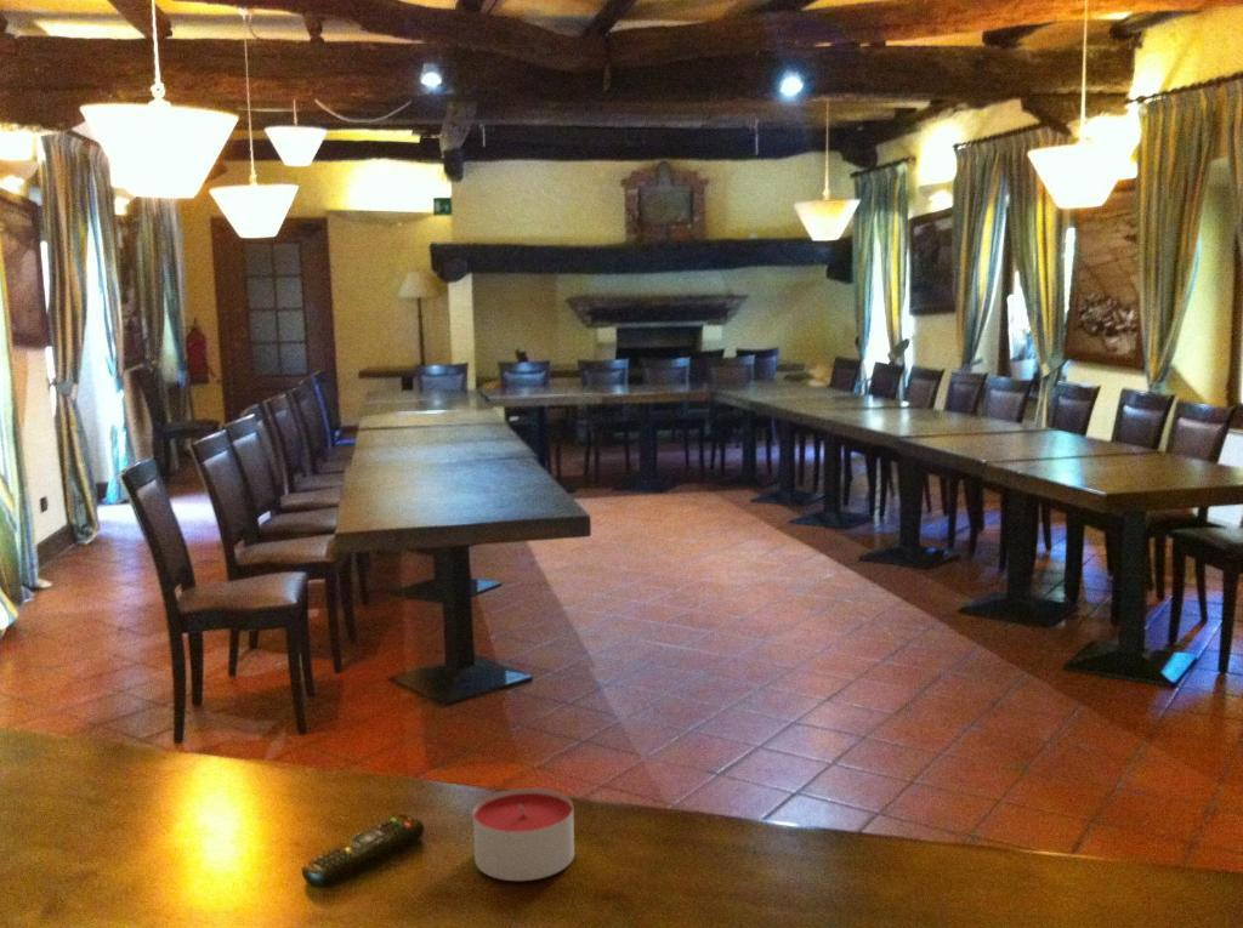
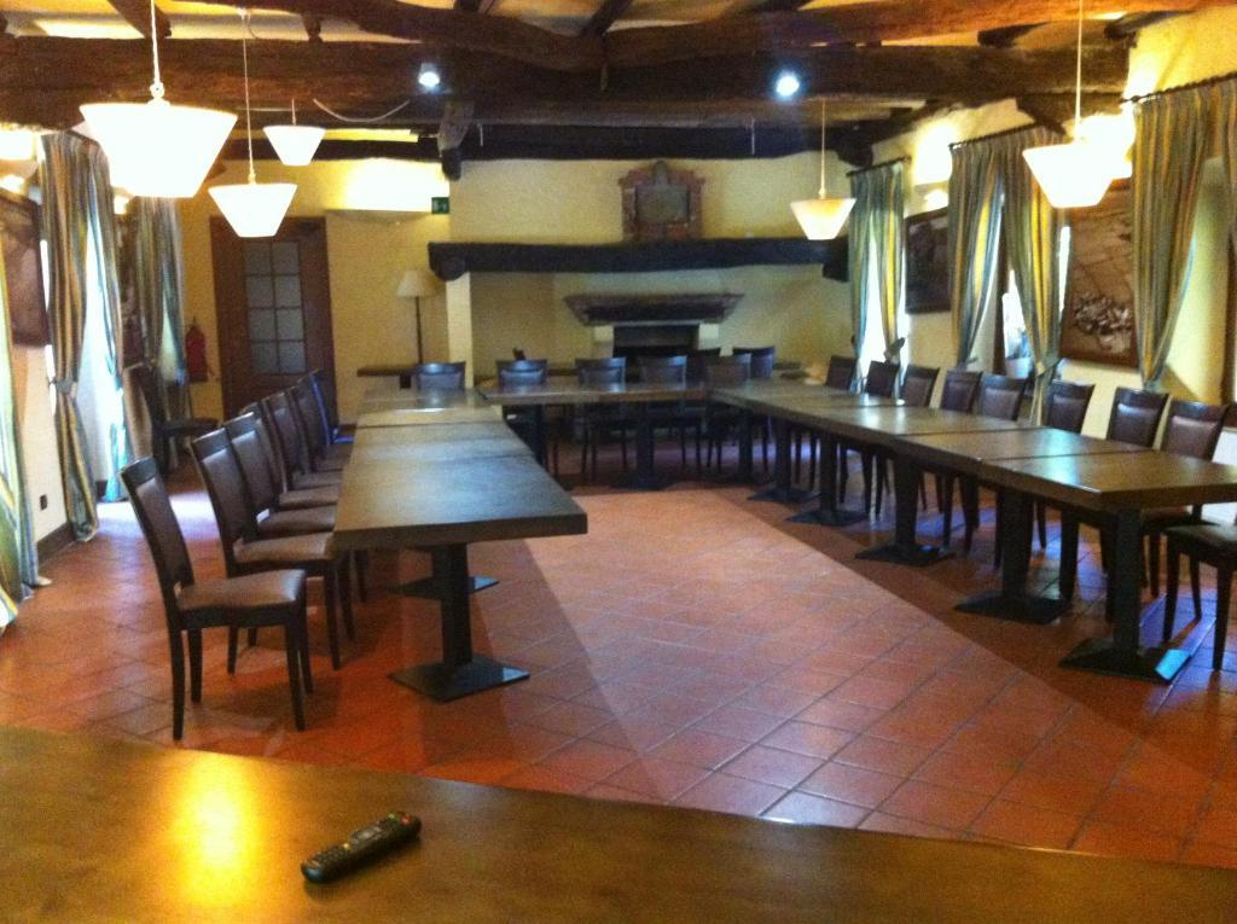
- candle (523, 831)
